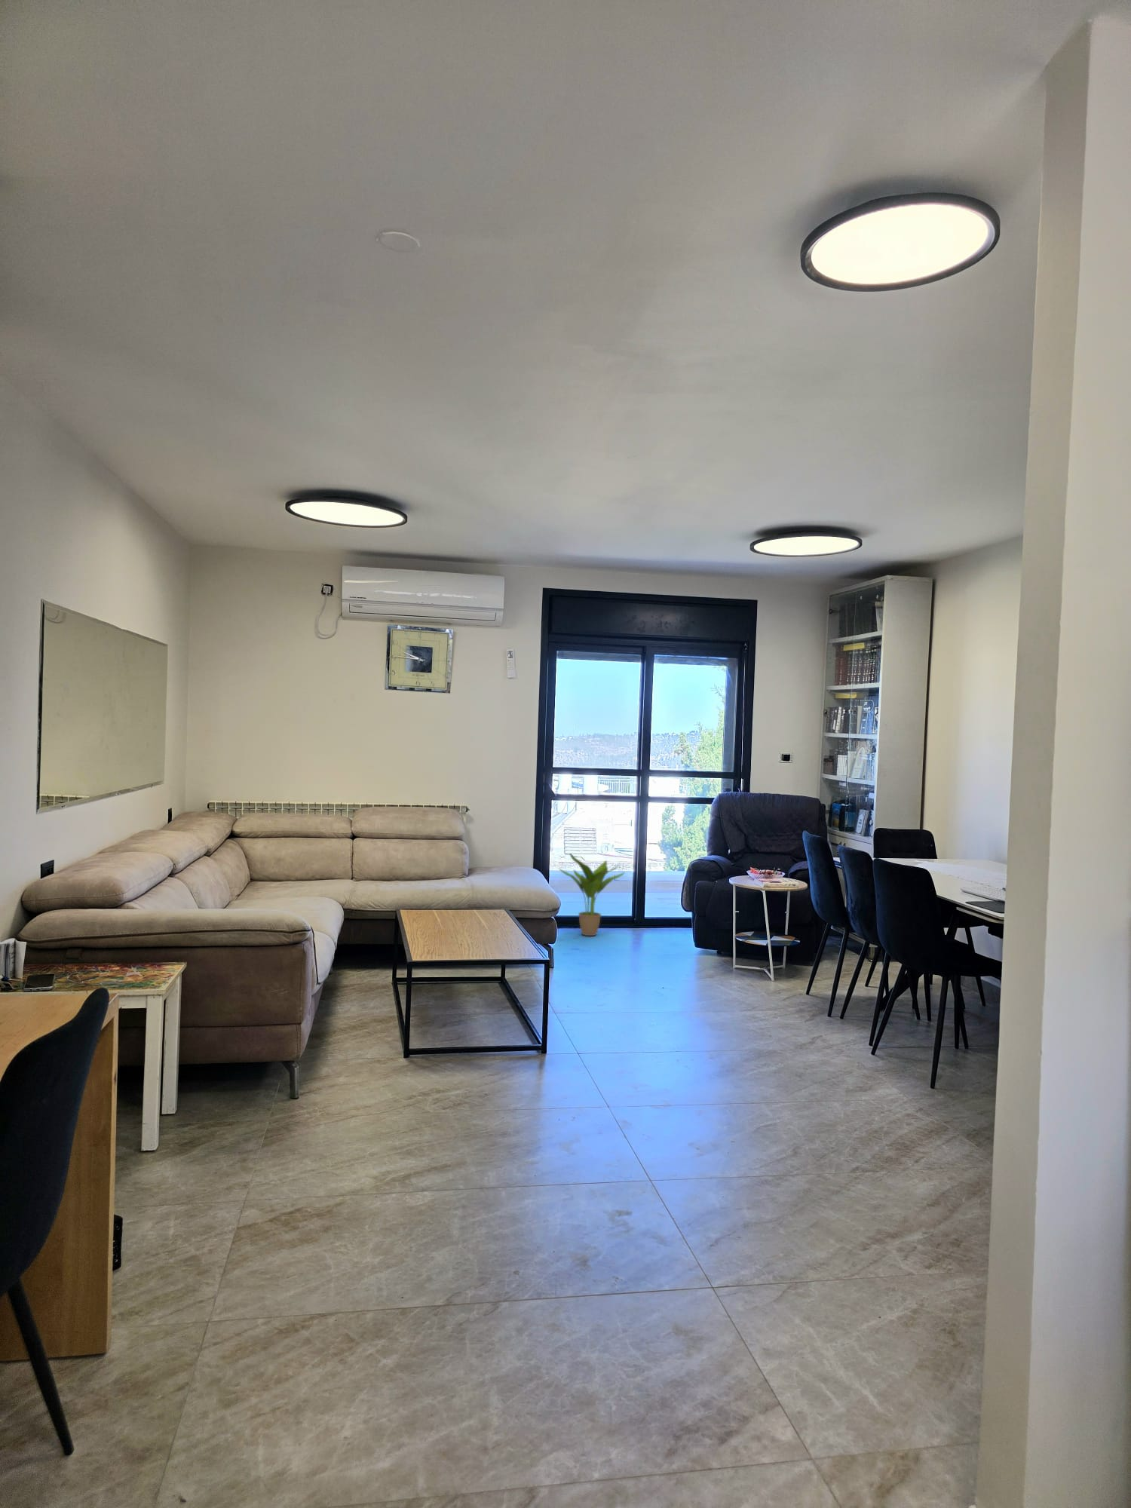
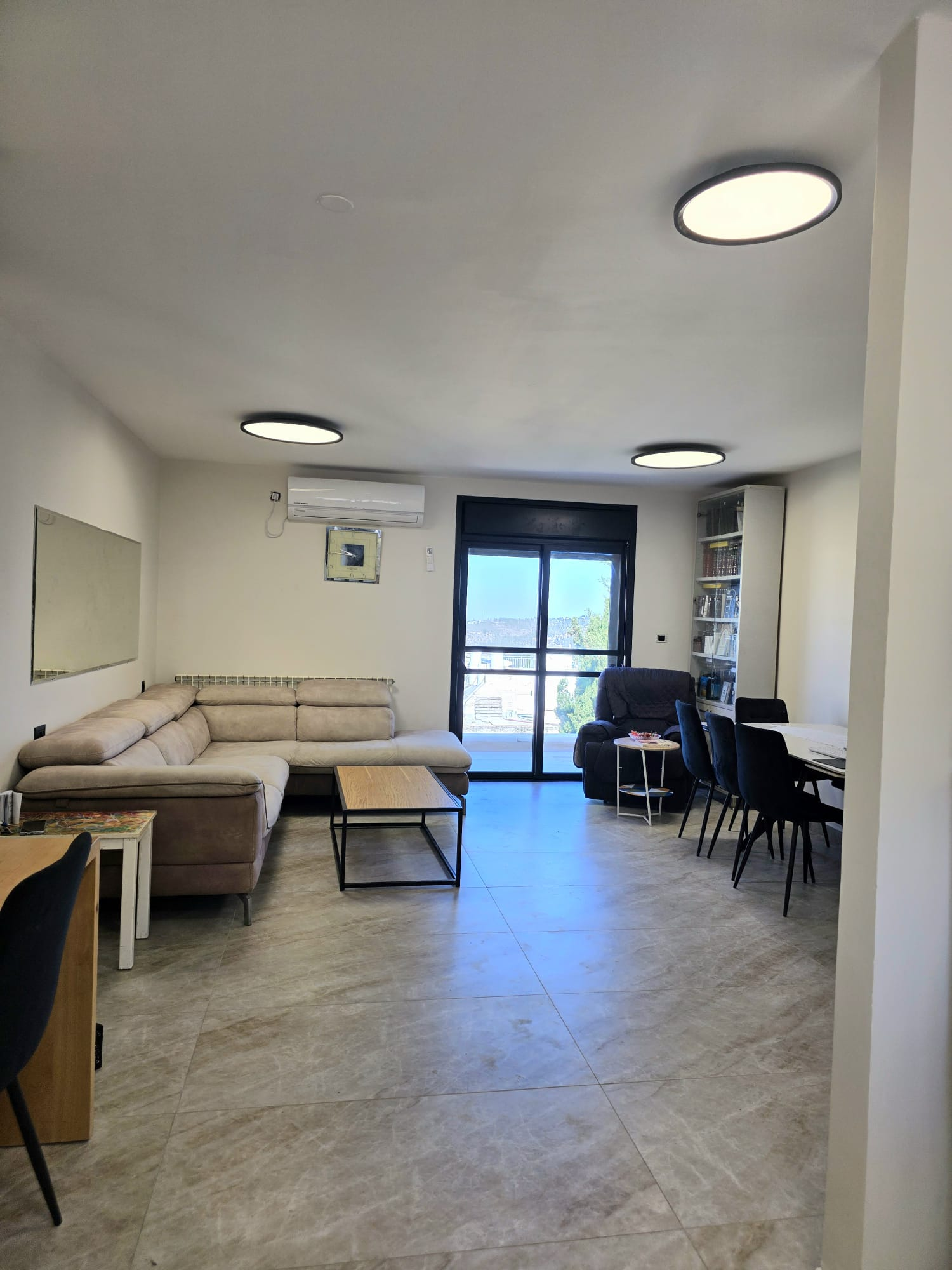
- potted plant (594, 894)
